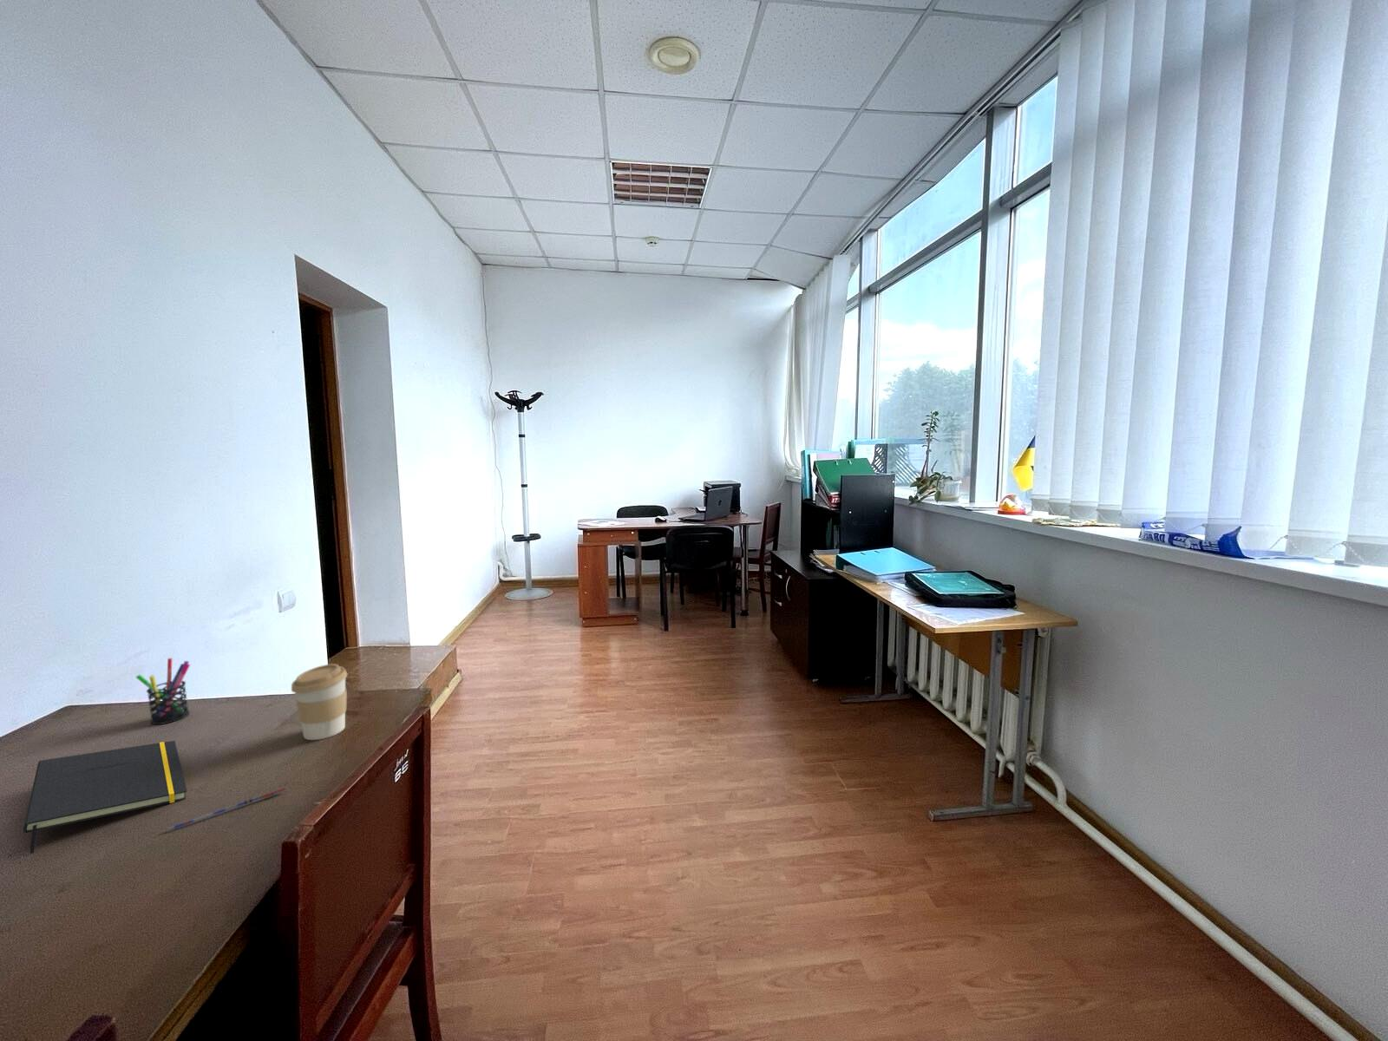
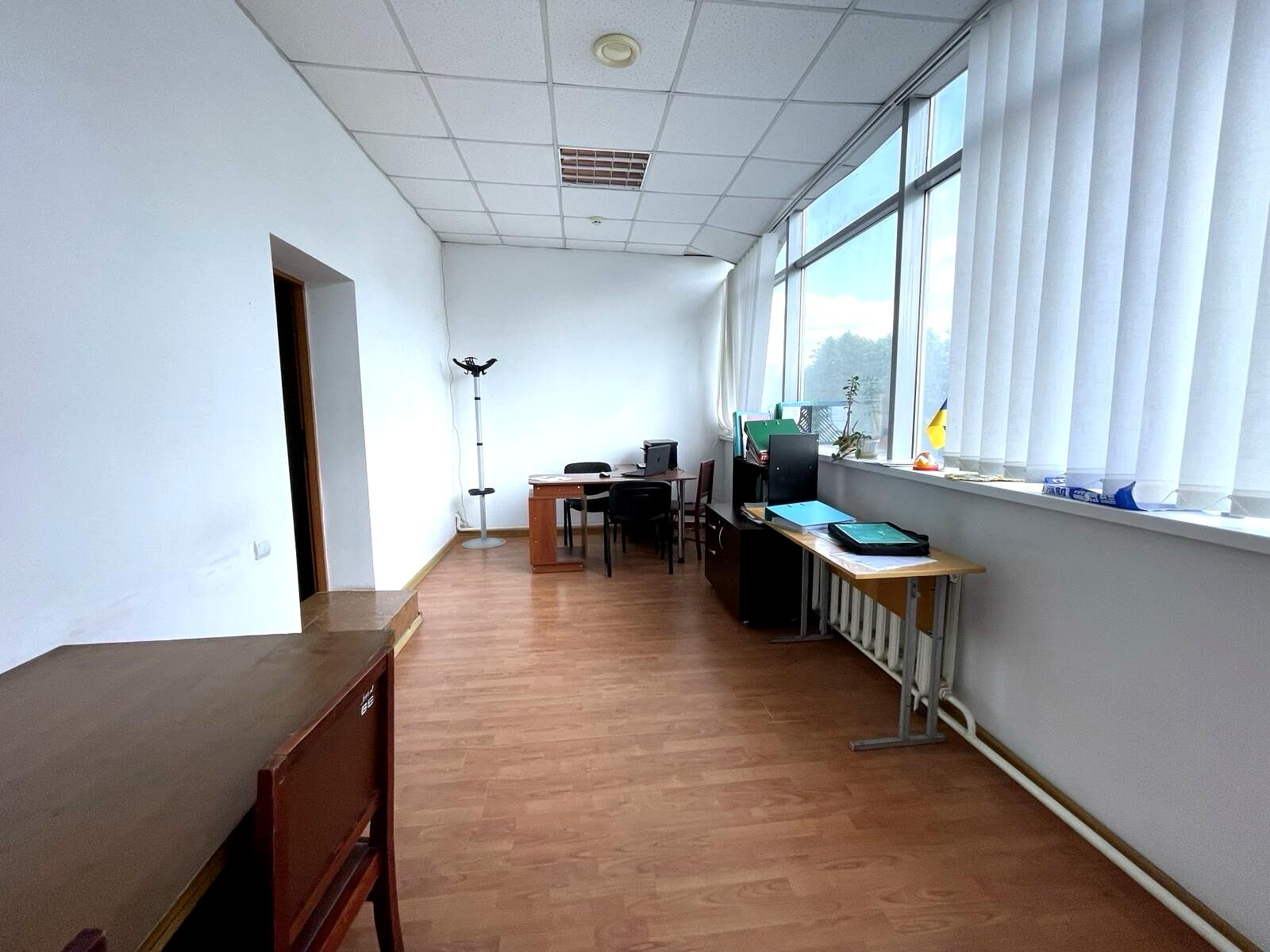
- pen (230, 808)
- notepad (111, 779)
- pen holder (163, 690)
- coffee cup (321, 700)
